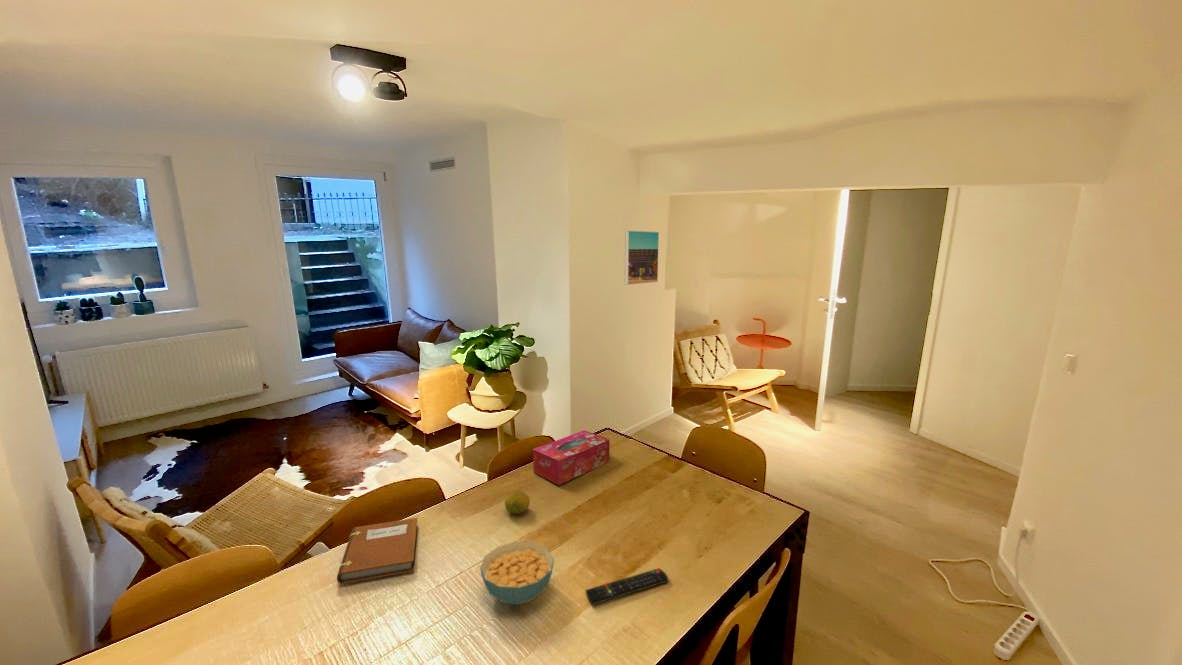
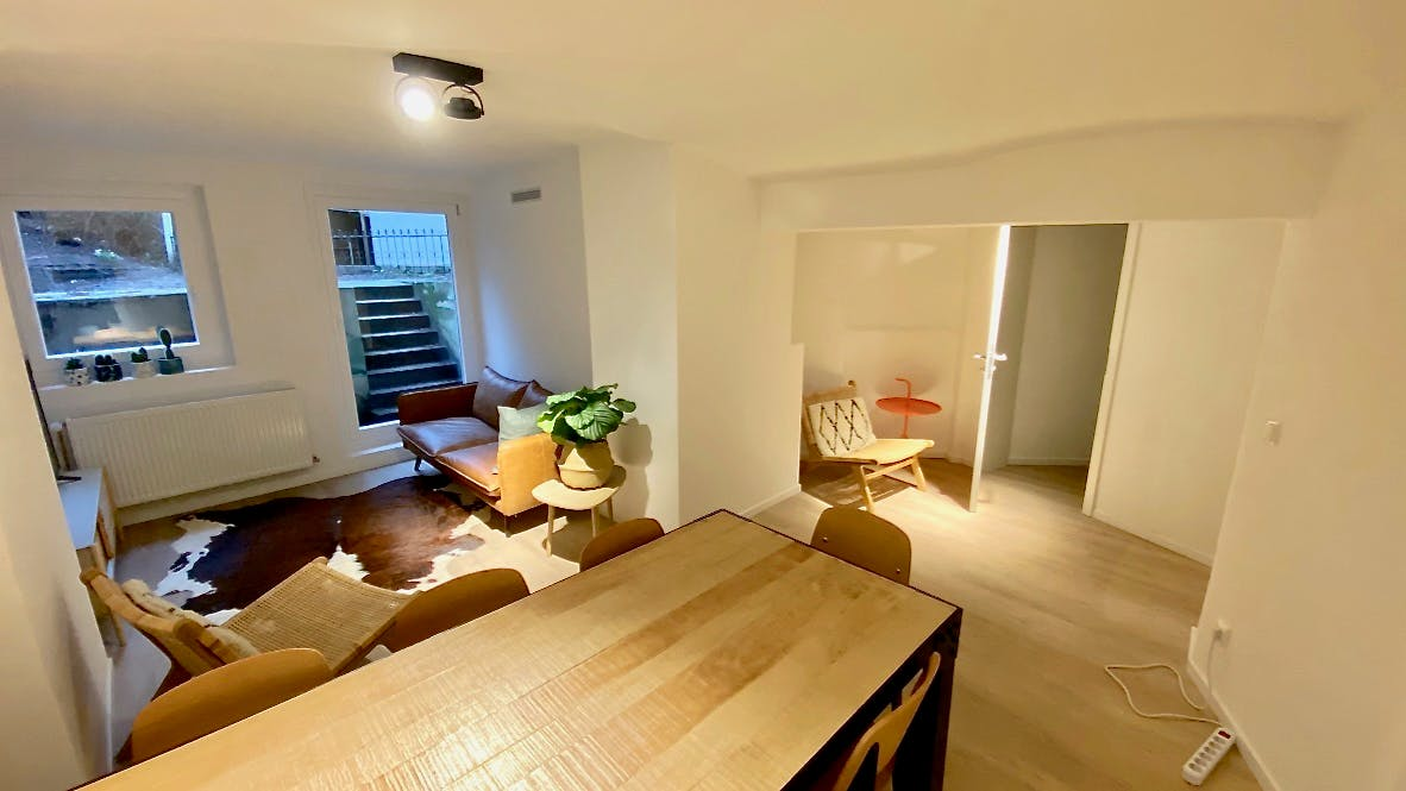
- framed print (642, 257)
- fruit (517, 502)
- tissue box (572, 455)
- notebook (381, 547)
- remote control (628, 586)
- cereal bowl (517, 579)
